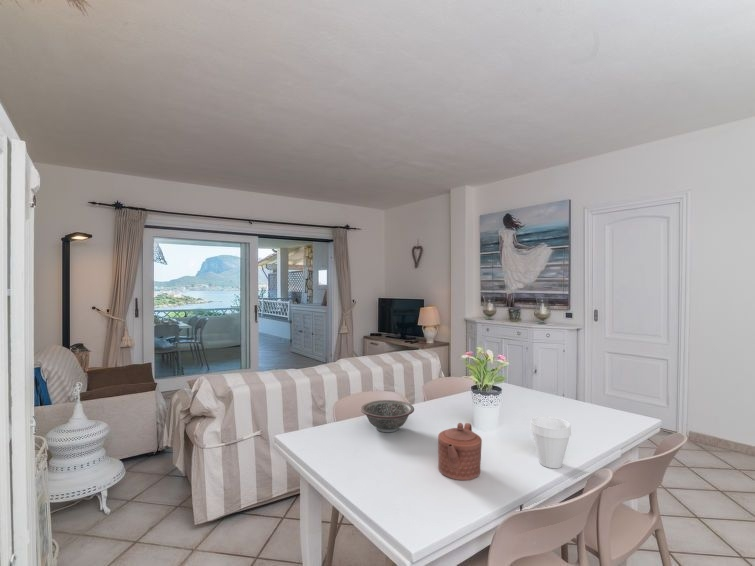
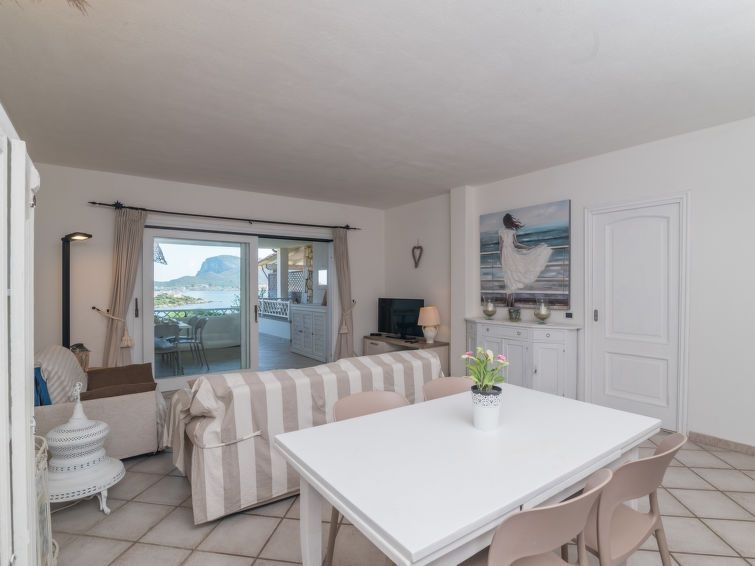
- decorative bowl (387, 418)
- teapot (459, 446)
- cup (550, 442)
